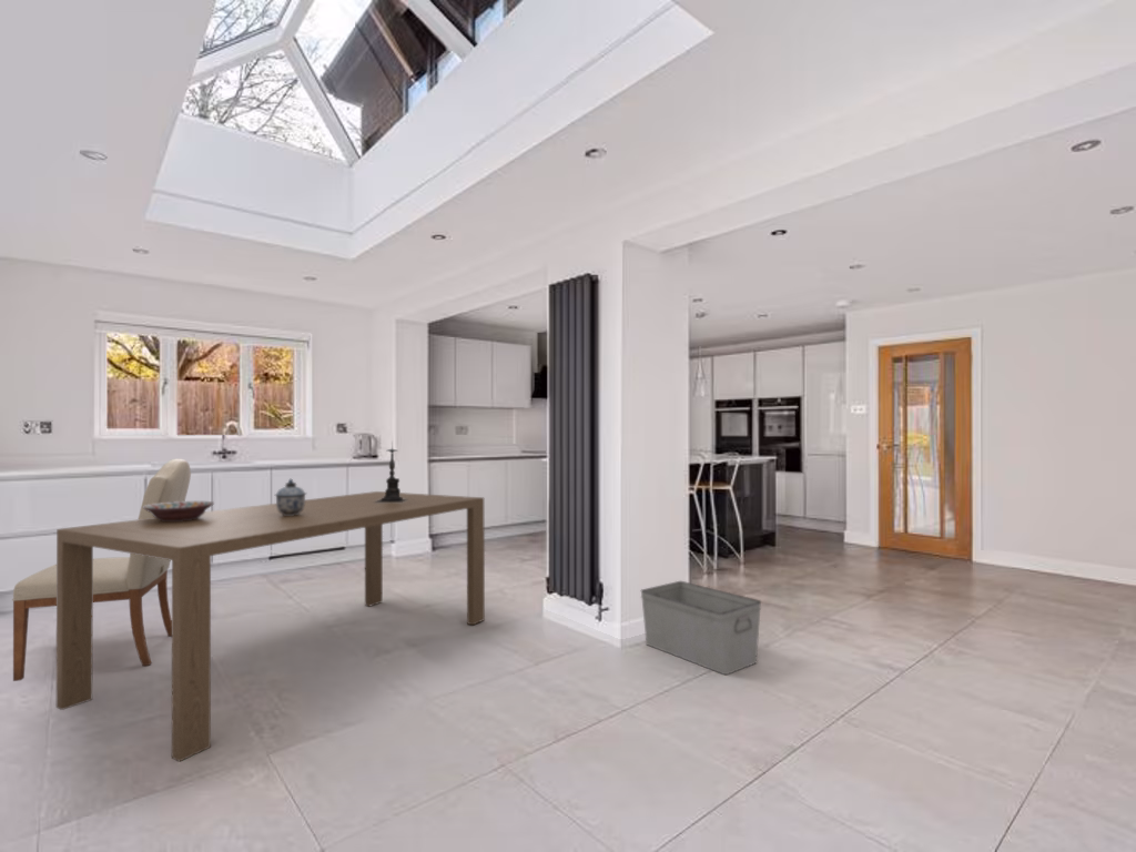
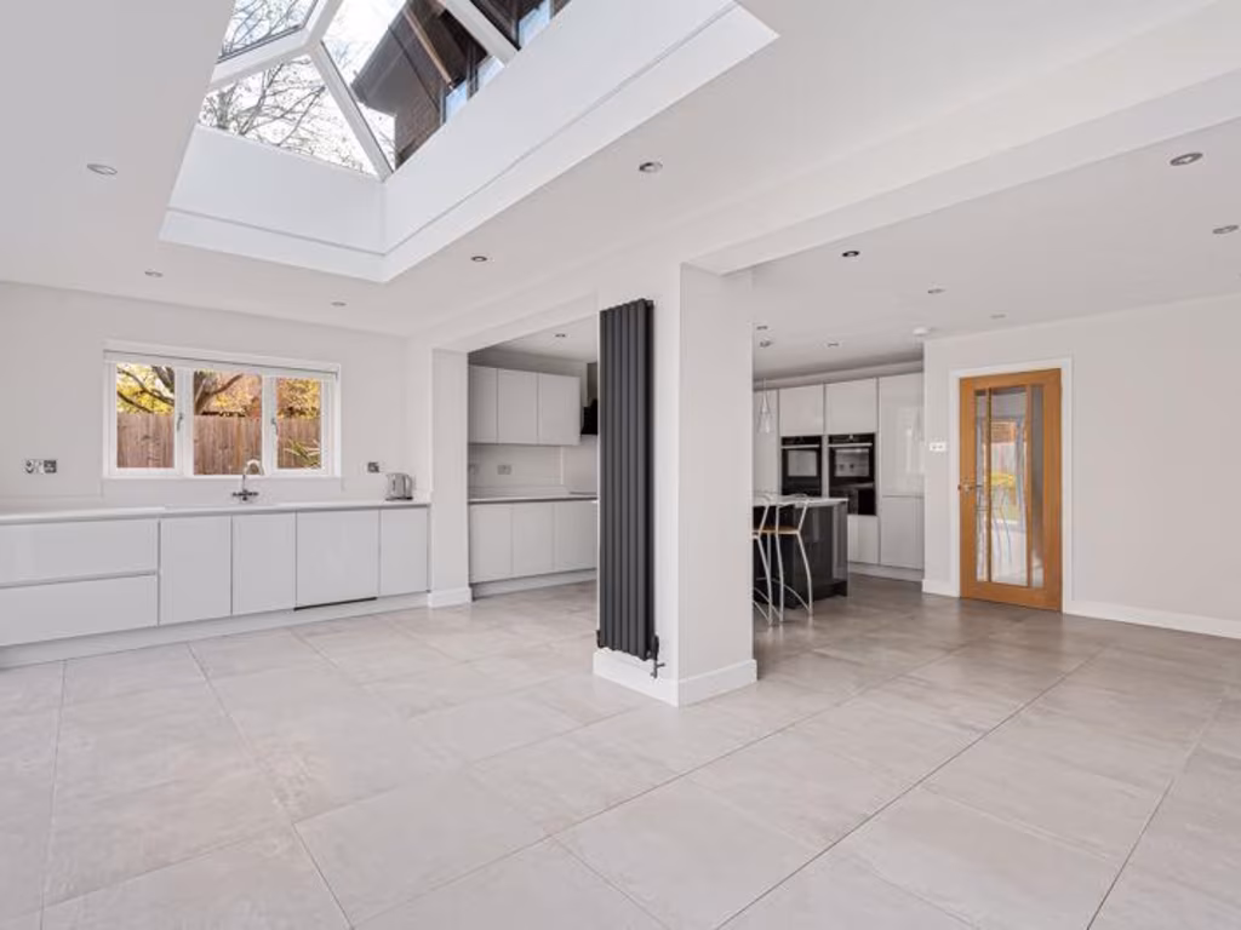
- decorative bowl (179, 511)
- dining table (298, 539)
- lidded jar (291, 496)
- storage bin (699, 623)
- chair (114, 558)
- candle holder (390, 470)
